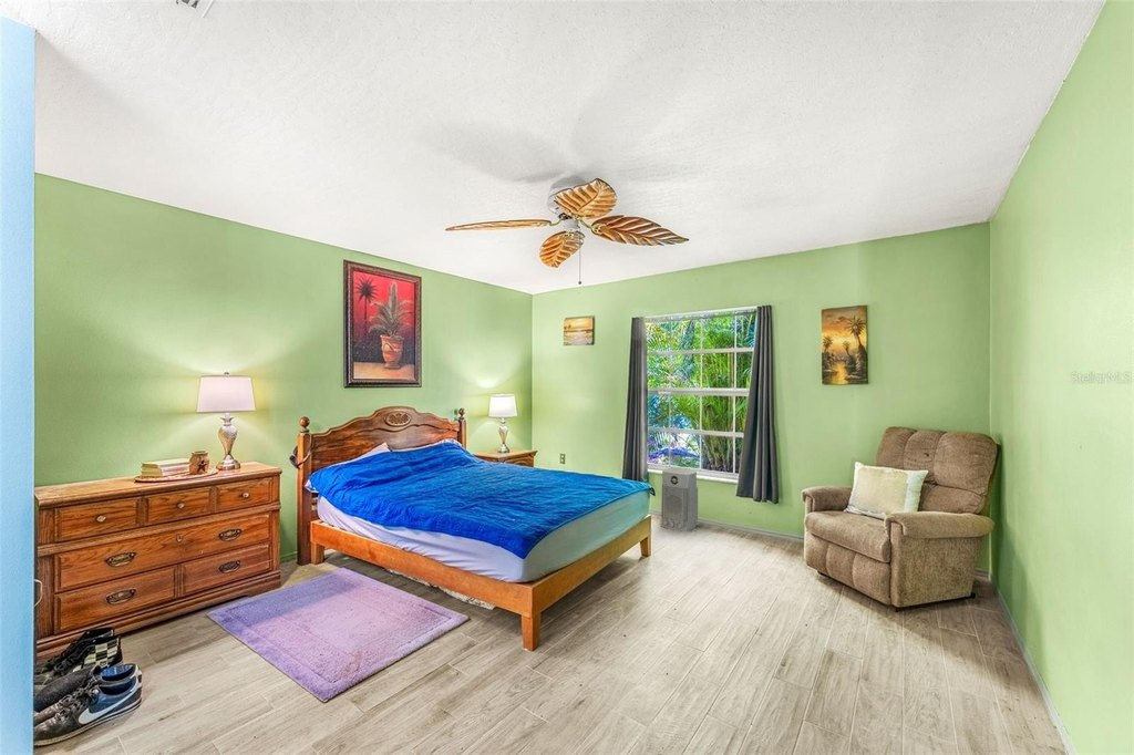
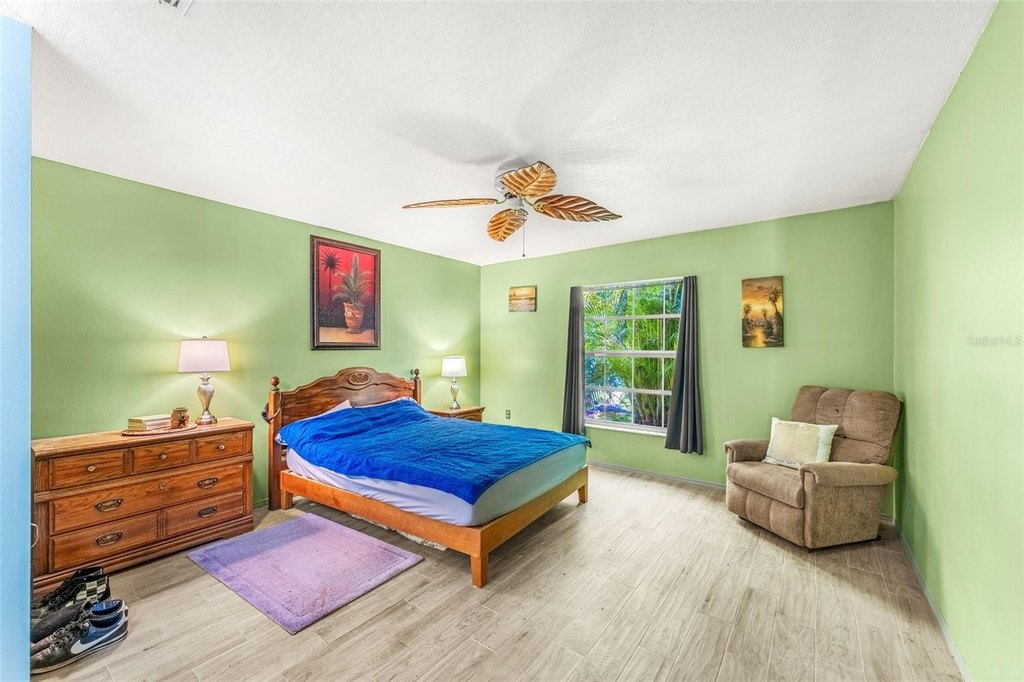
- air purifier (680, 497)
